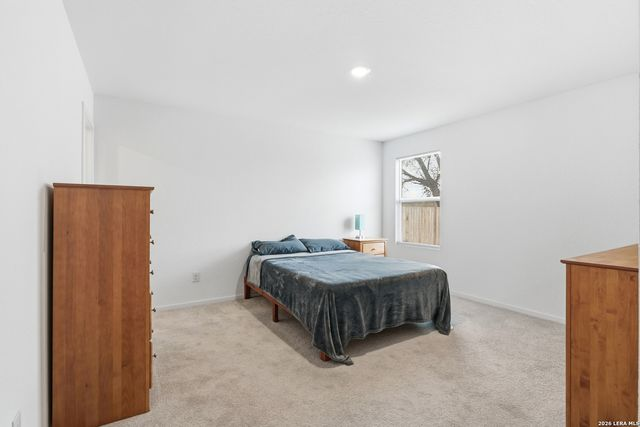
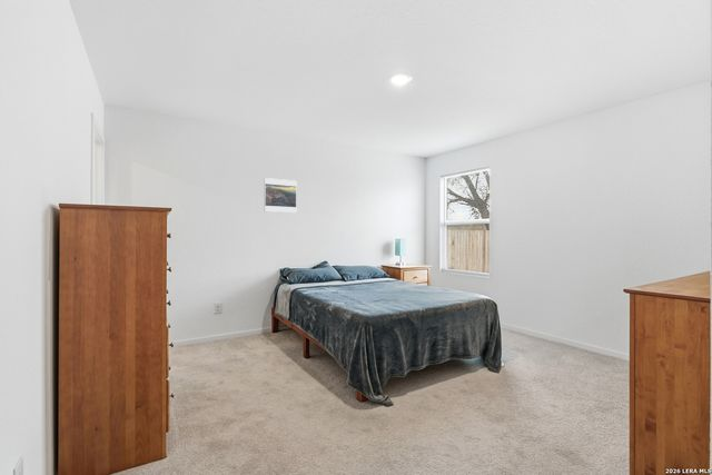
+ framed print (280, 196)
